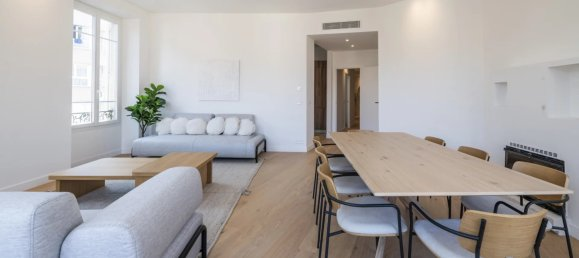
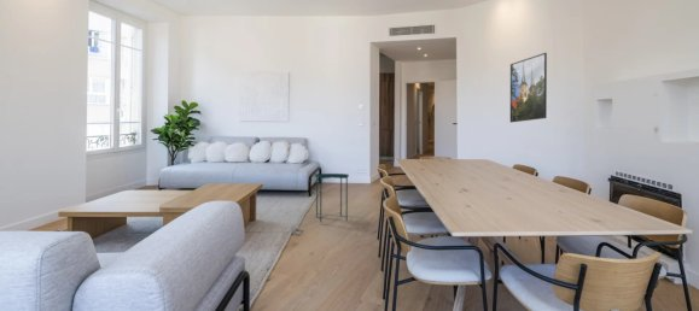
+ side table (340, 196)
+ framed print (526, 89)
